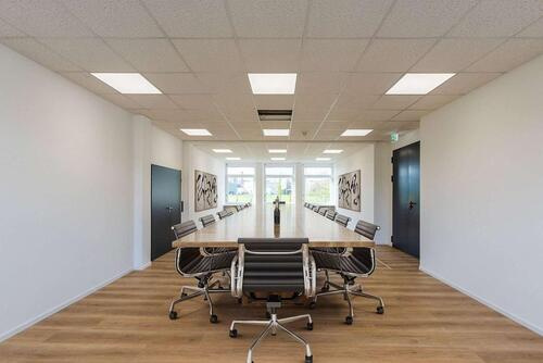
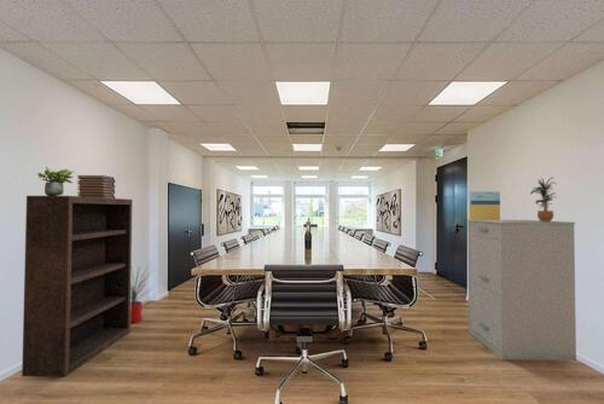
+ potted plant (57, 180)
+ house plant (133, 292)
+ filing cabinet (515, 282)
+ bookshelf (86, 273)
+ book stack (95, 186)
+ potted plant (542, 198)
+ architectural model (484, 206)
